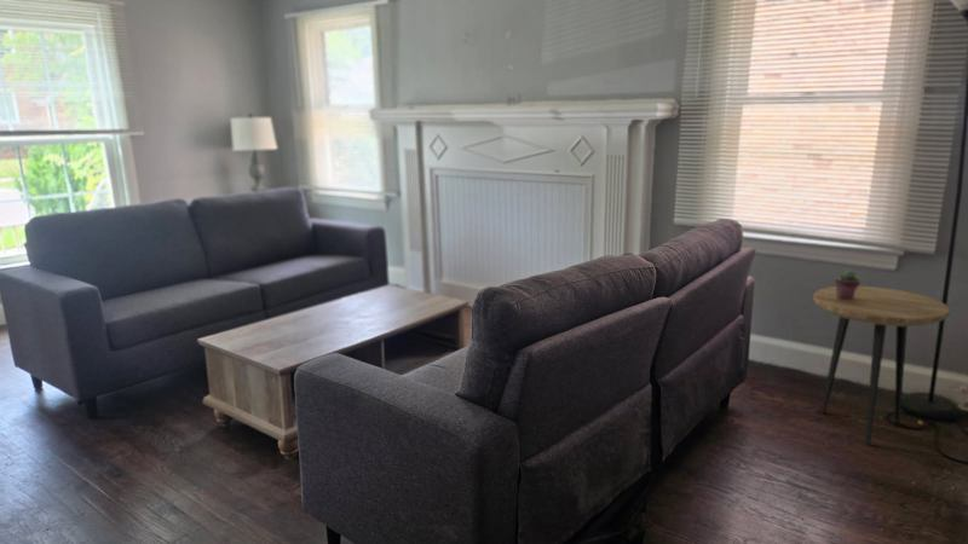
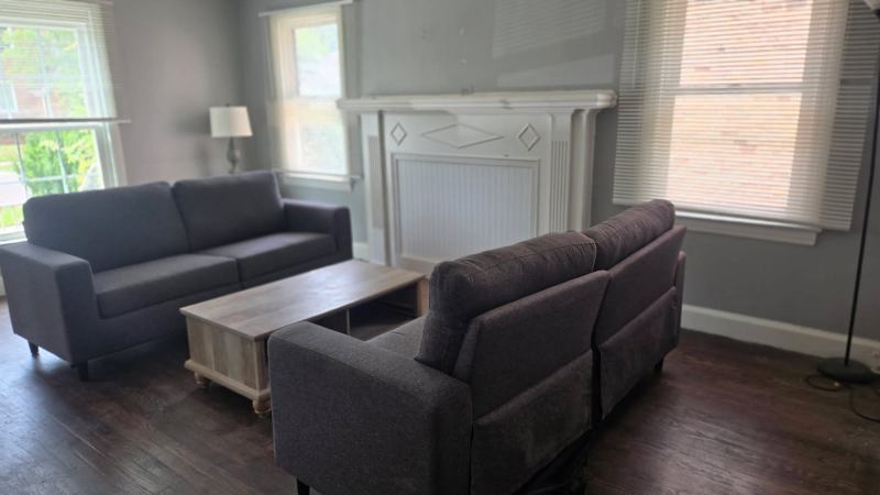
- potted succulent (846, 283)
- side table (871, 364)
